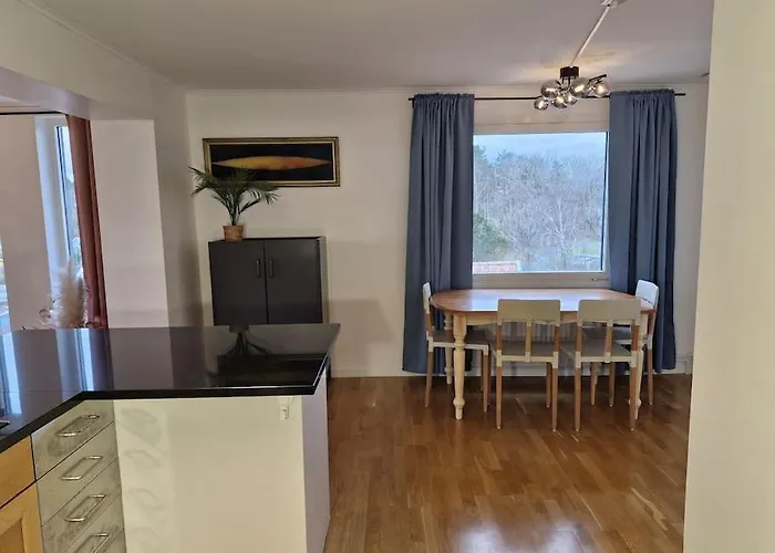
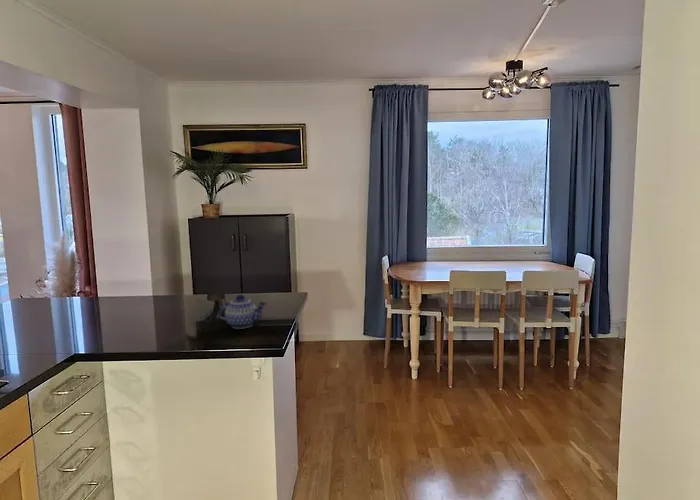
+ teapot (241, 310)
